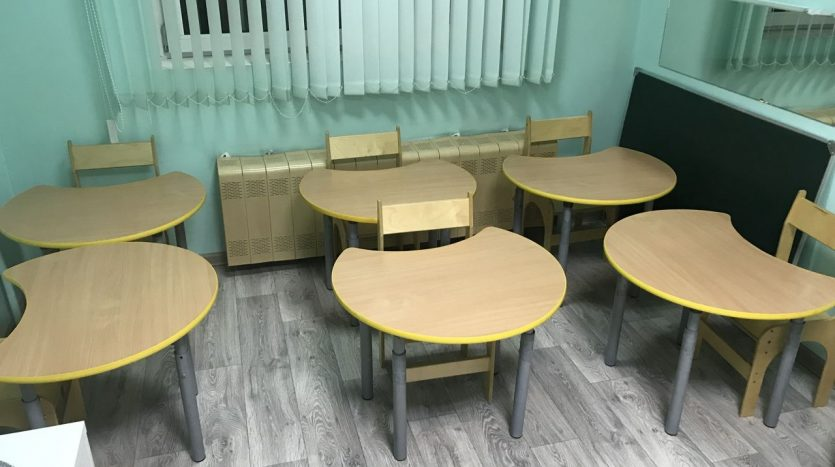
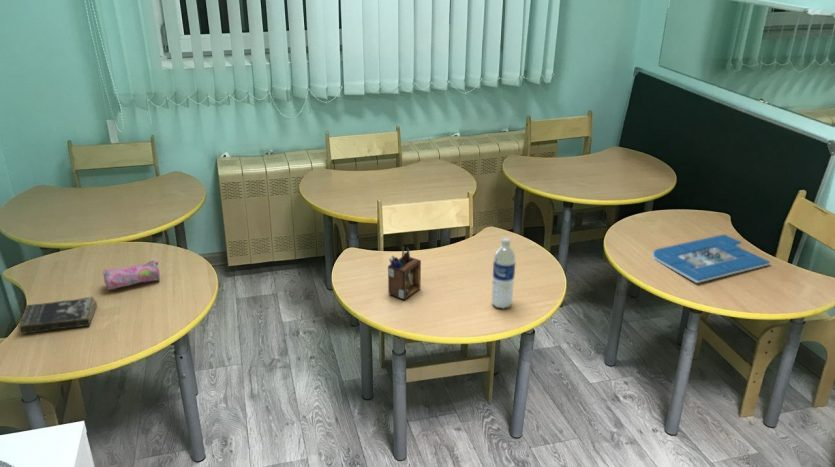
+ board game (712, 254)
+ water bottle (503, 272)
+ book (59, 314)
+ pencil case (132, 274)
+ desk organizer (404, 271)
